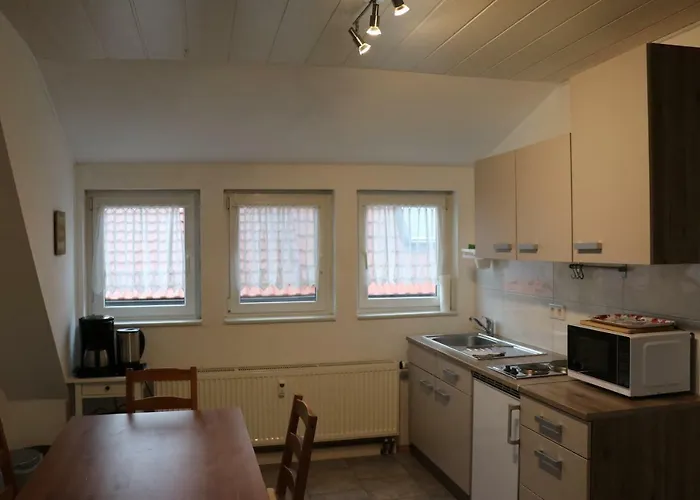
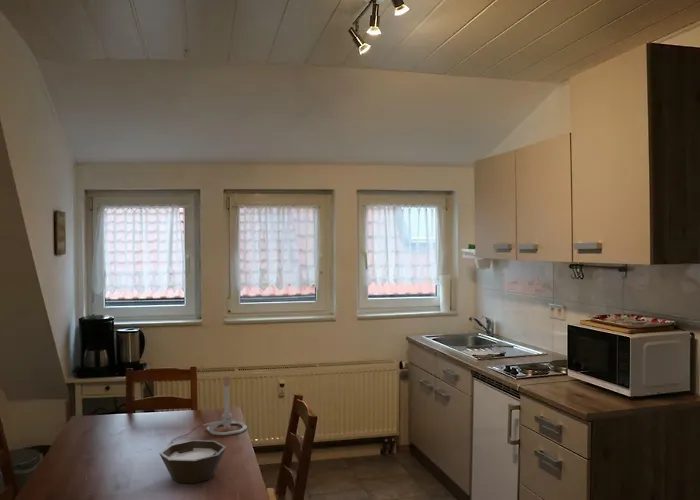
+ bowl (193, 462)
+ lamp base (222, 414)
